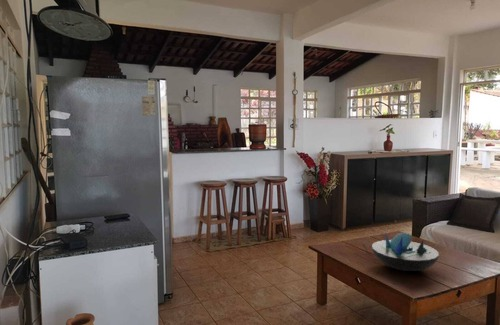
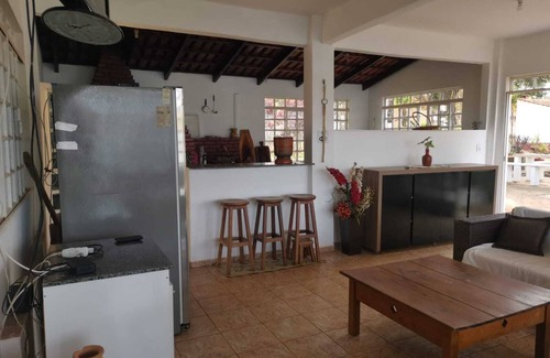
- decorative bowl (404, 249)
